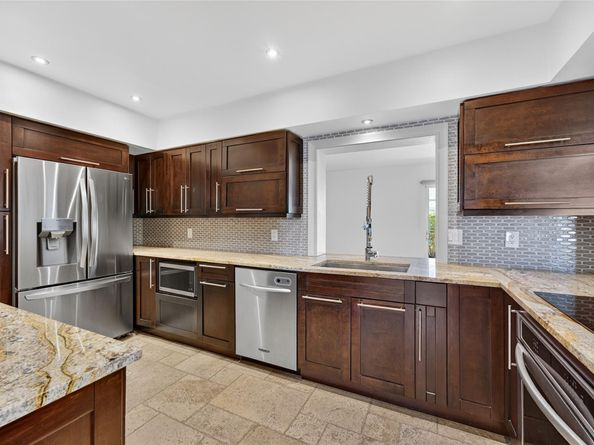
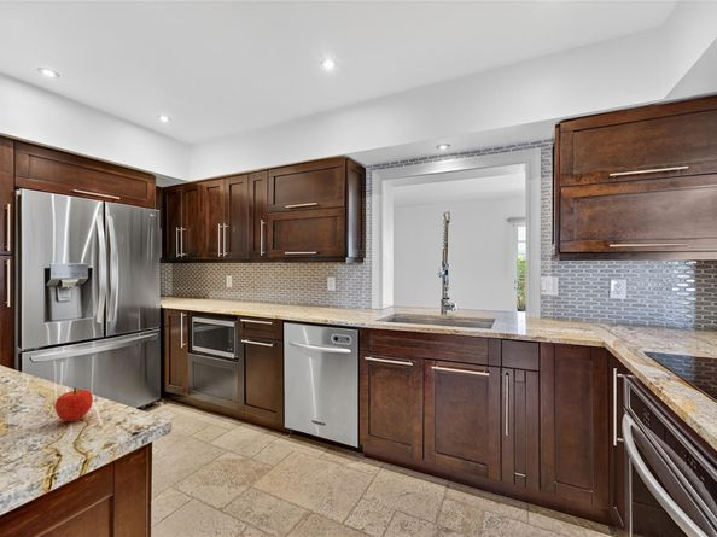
+ fruit (74, 403)
